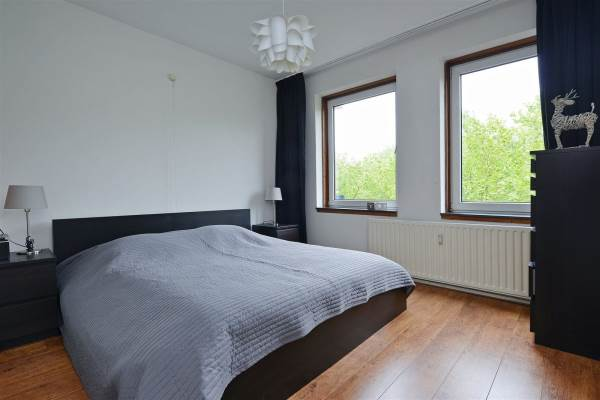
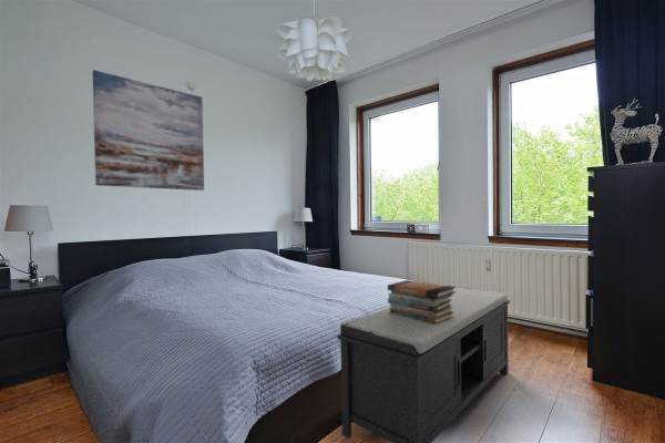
+ wall art (154, 136)
+ book stack (420, 299)
+ bench (437, 352)
